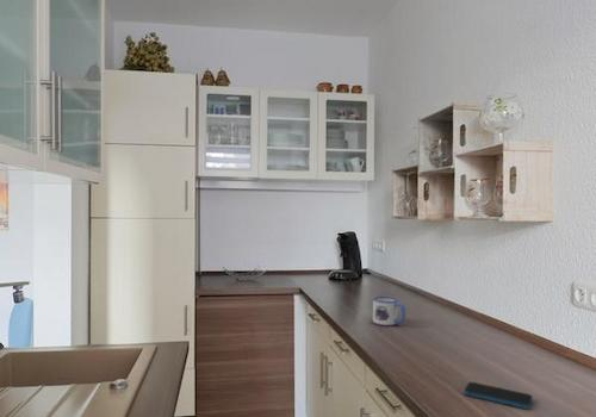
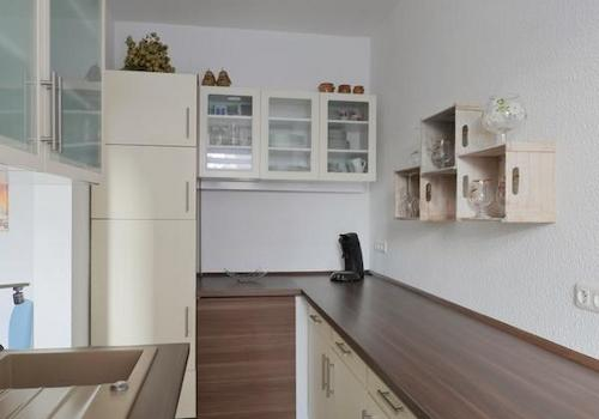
- mug (389, 311)
- smartphone (497, 394)
